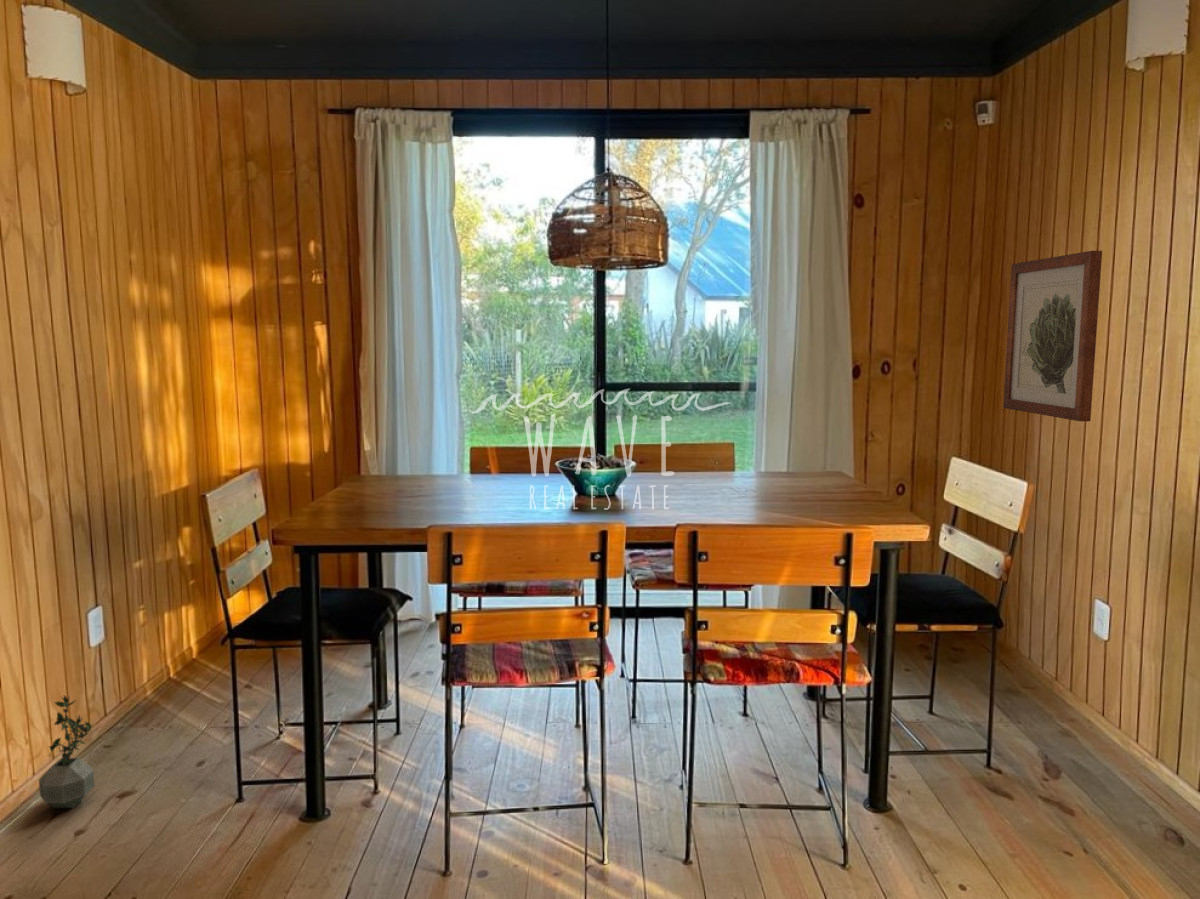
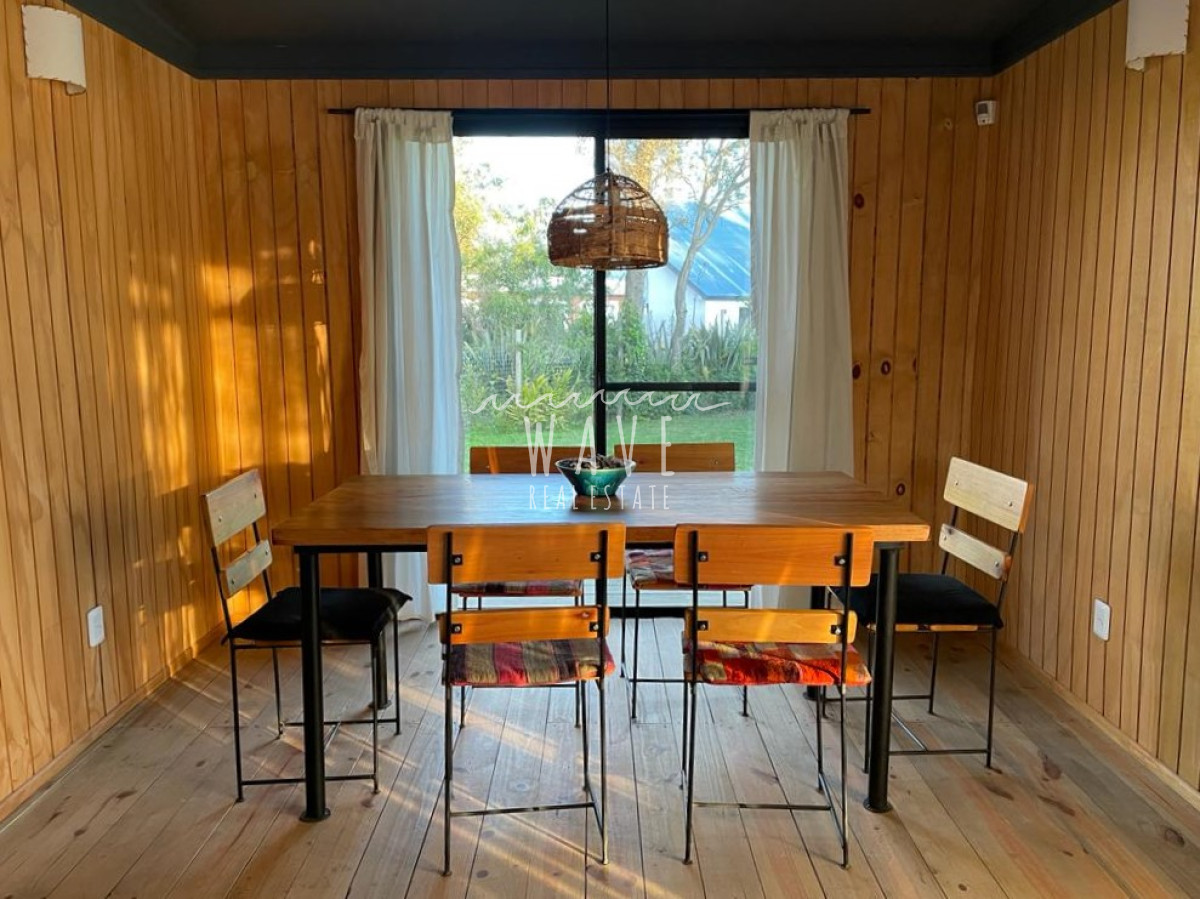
- wall art (1048, 336)
- potted plant (68, 749)
